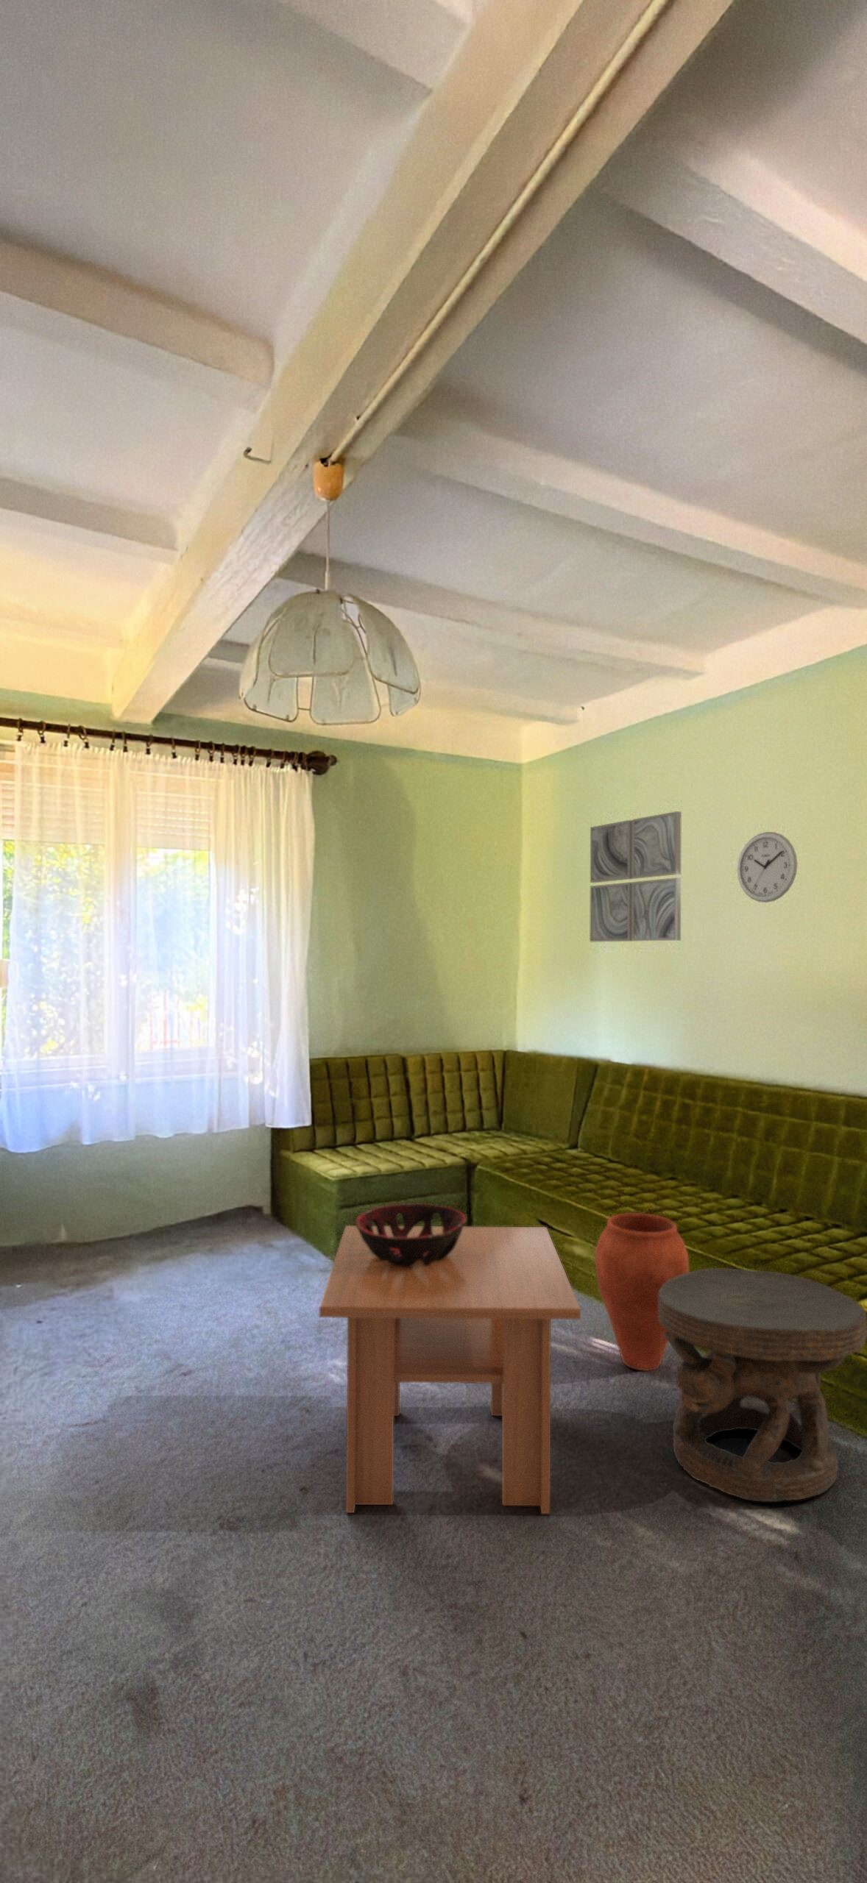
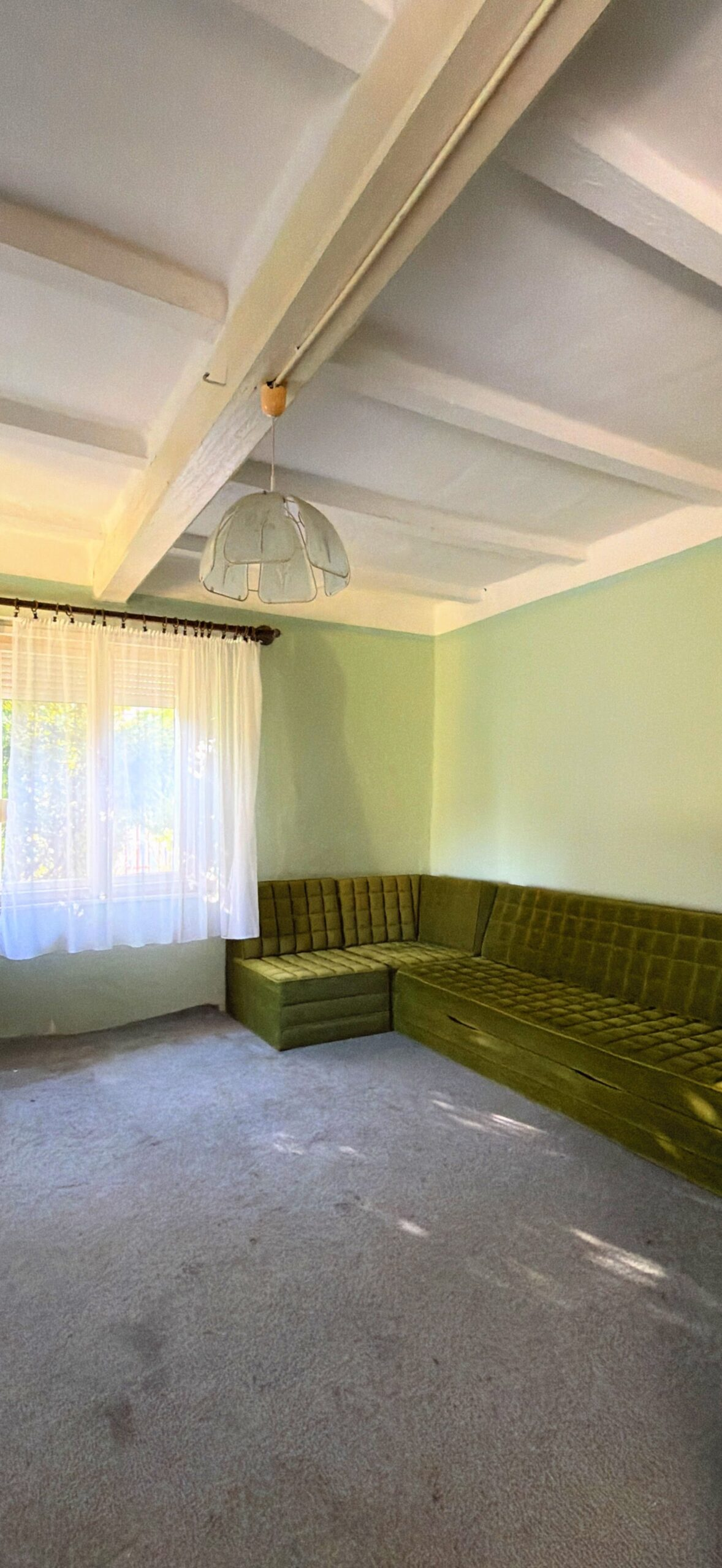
- vase (641, 1292)
- carved stool (753, 1375)
- coffee table (447, 1358)
- wall art (632, 881)
- wall clock (765, 867)
- decorative bowl (409, 1237)
